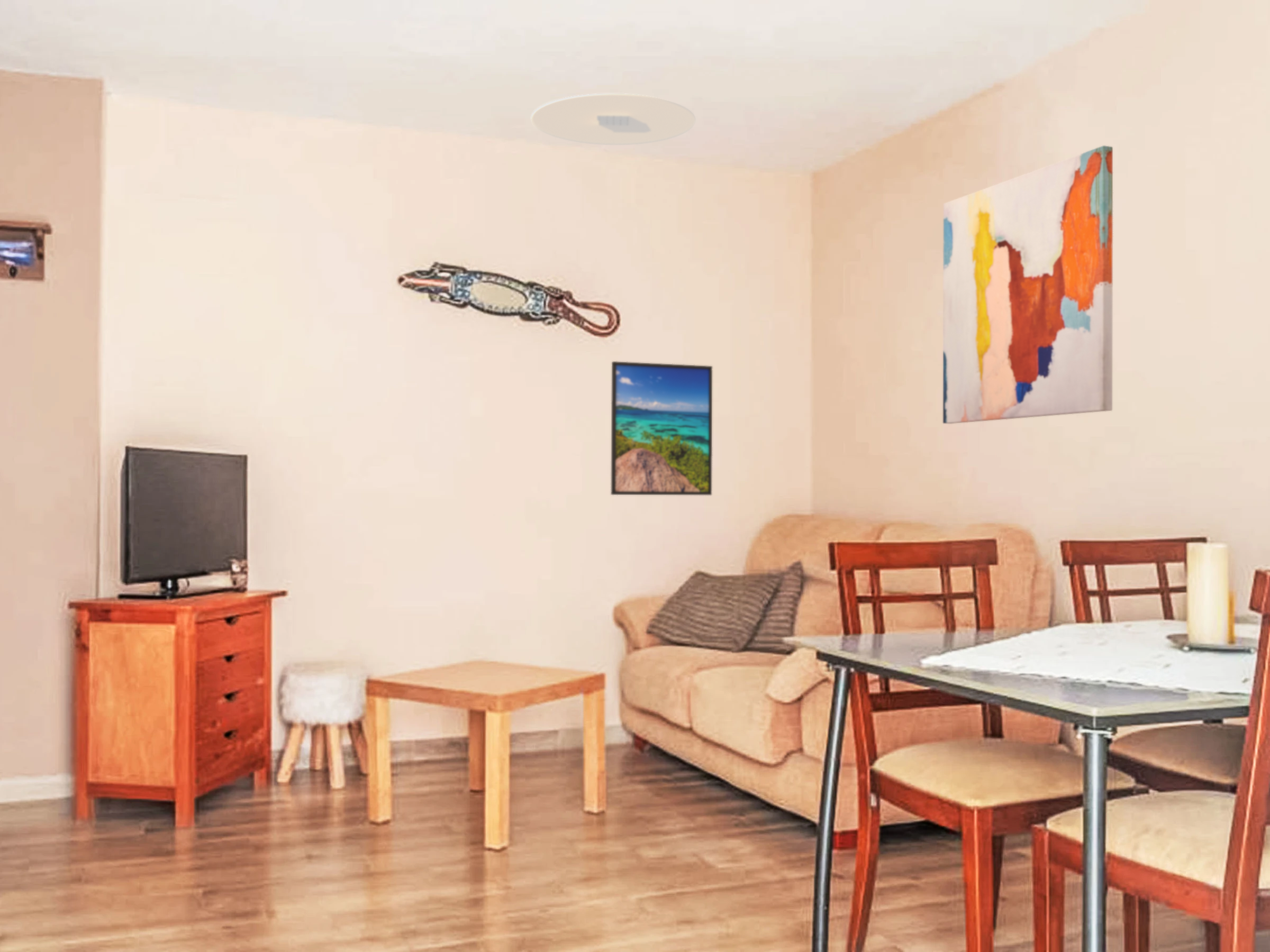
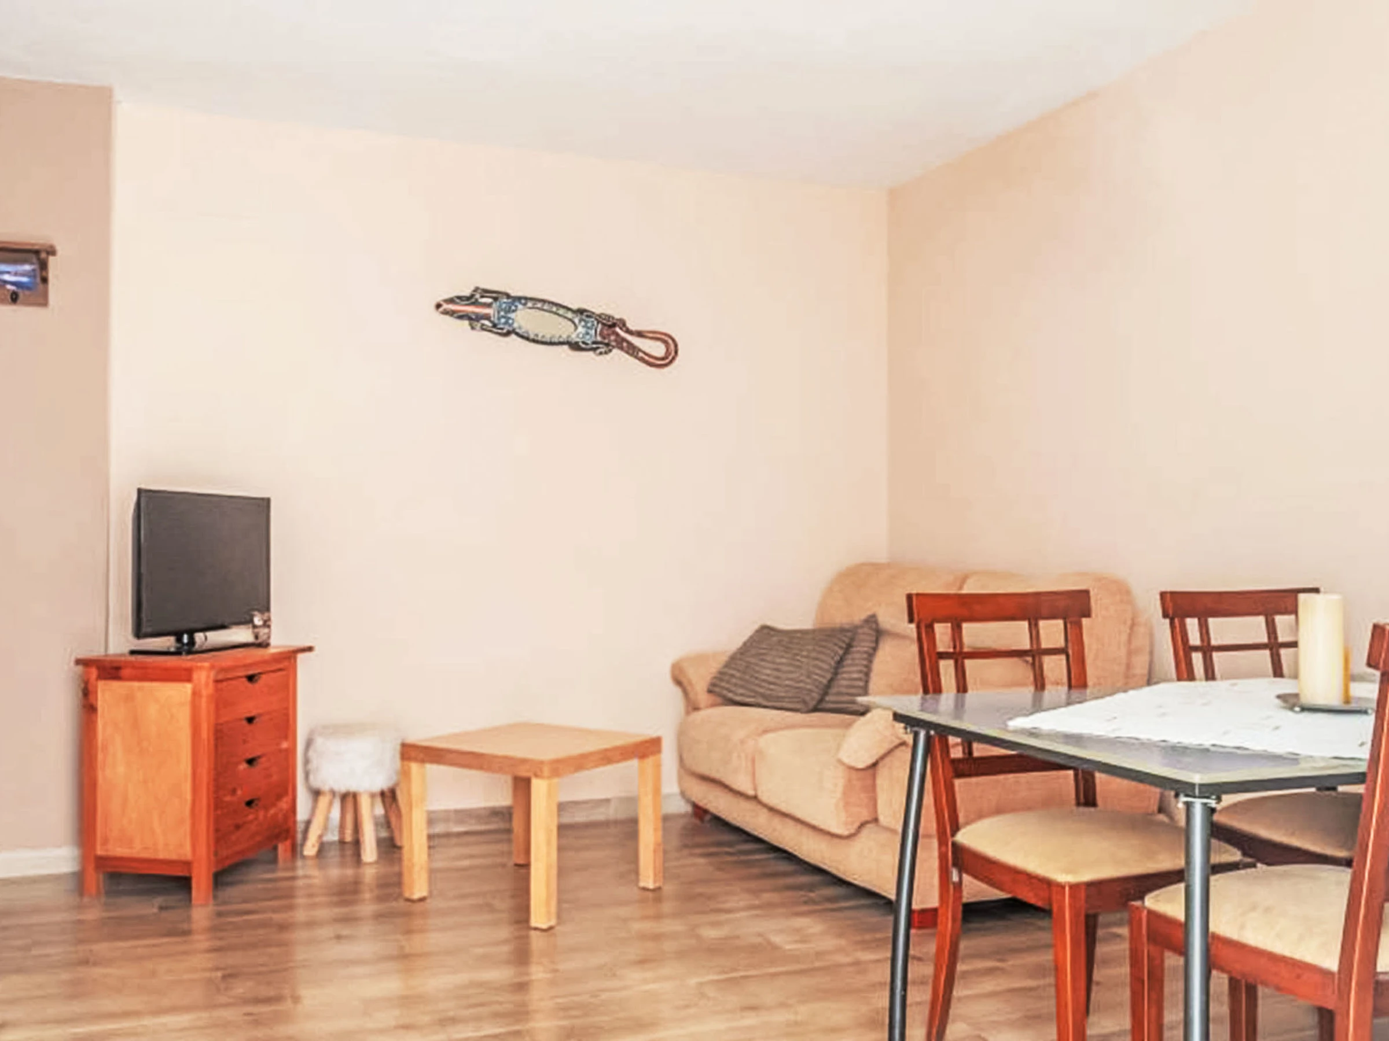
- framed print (662, 429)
- wall art (1020, 297)
- ceiling light (613, 113)
